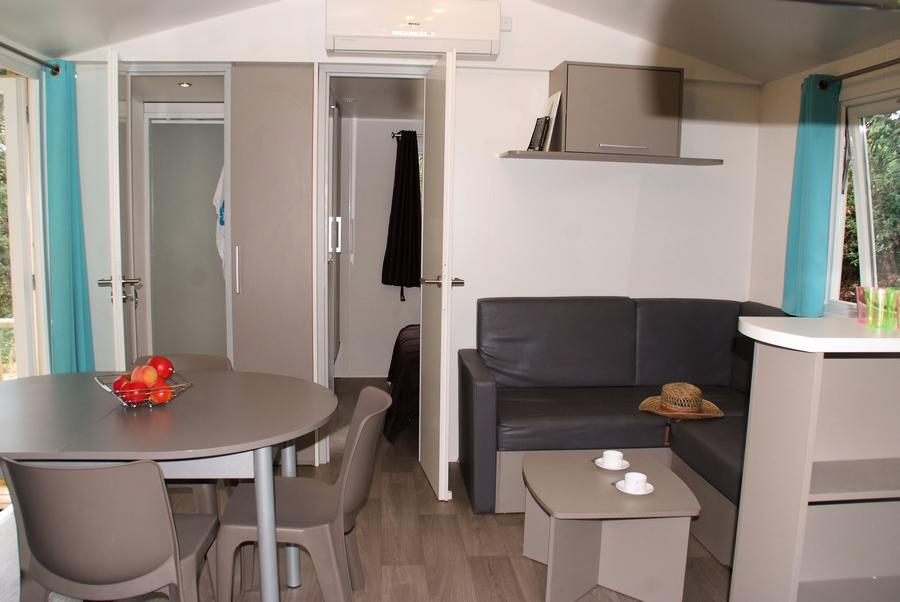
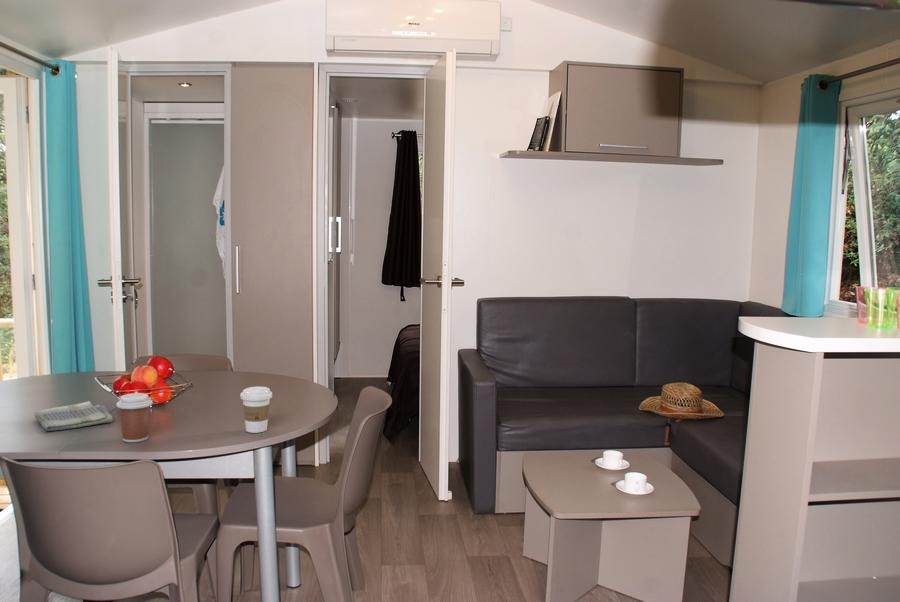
+ coffee cup (135, 417)
+ dish towel (74, 415)
+ coffee cup (256, 409)
